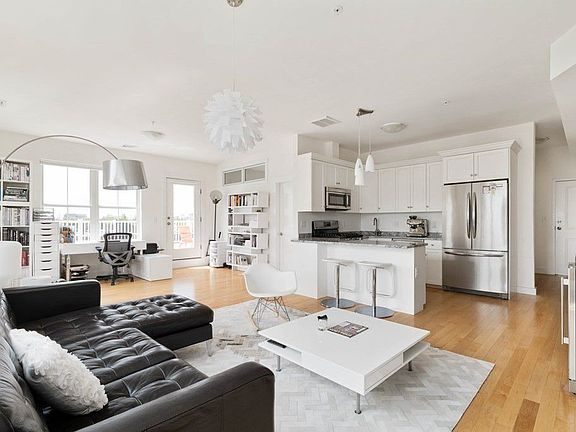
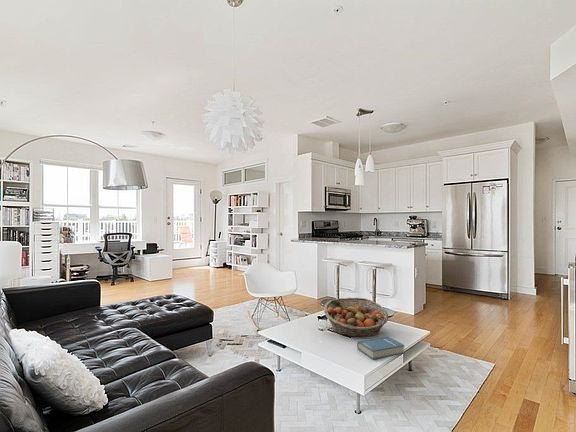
+ fruit basket (355, 316)
+ hardback book (380, 347)
